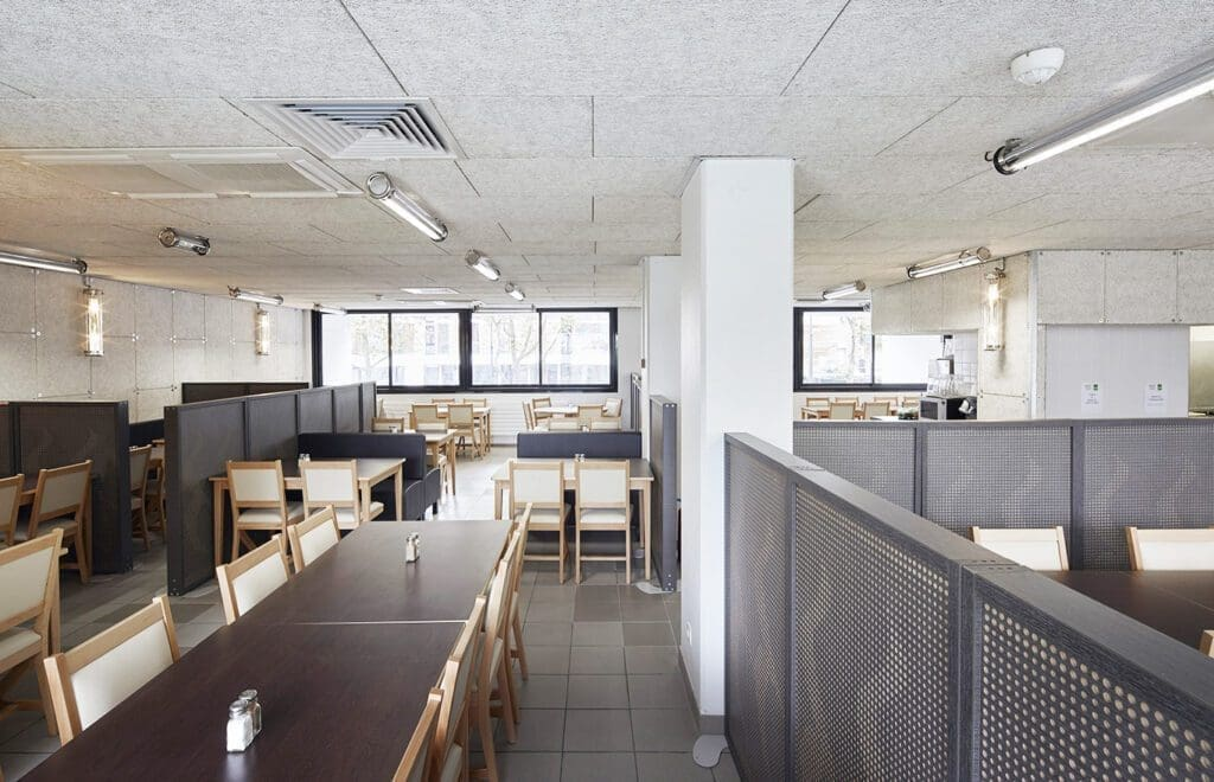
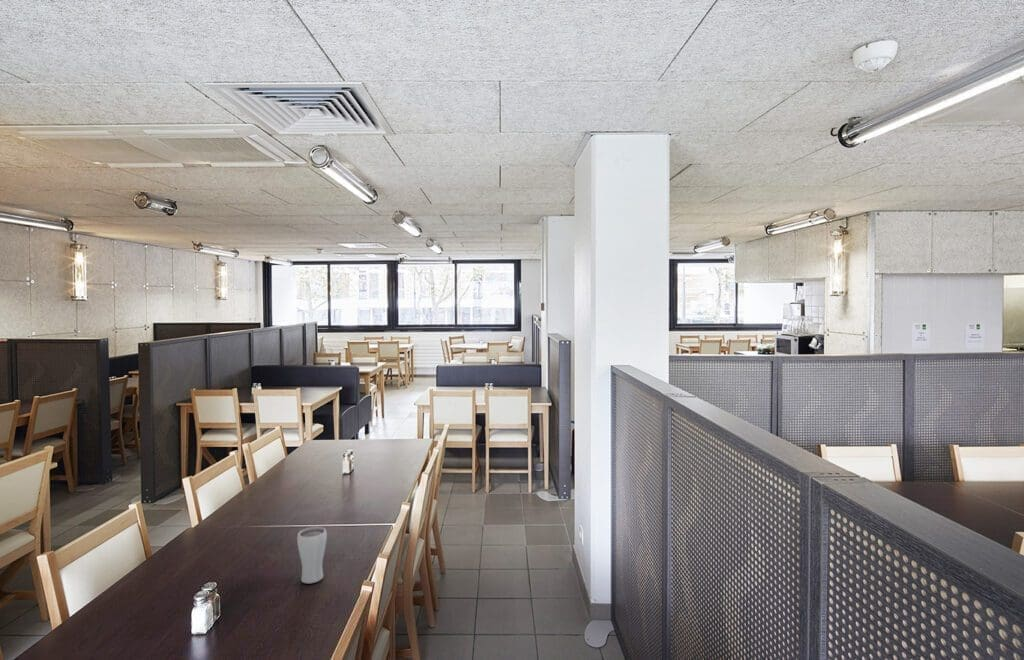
+ drinking glass (312, 555)
